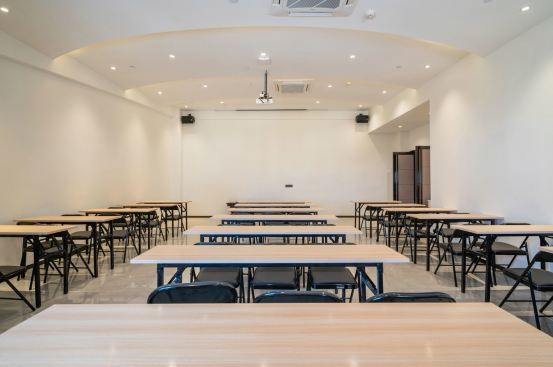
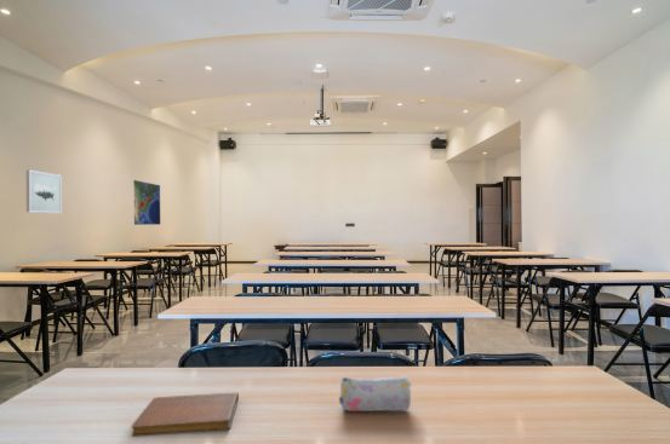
+ notebook (189, 411)
+ pencil case (374, 392)
+ map (148, 203)
+ wall art (45, 192)
